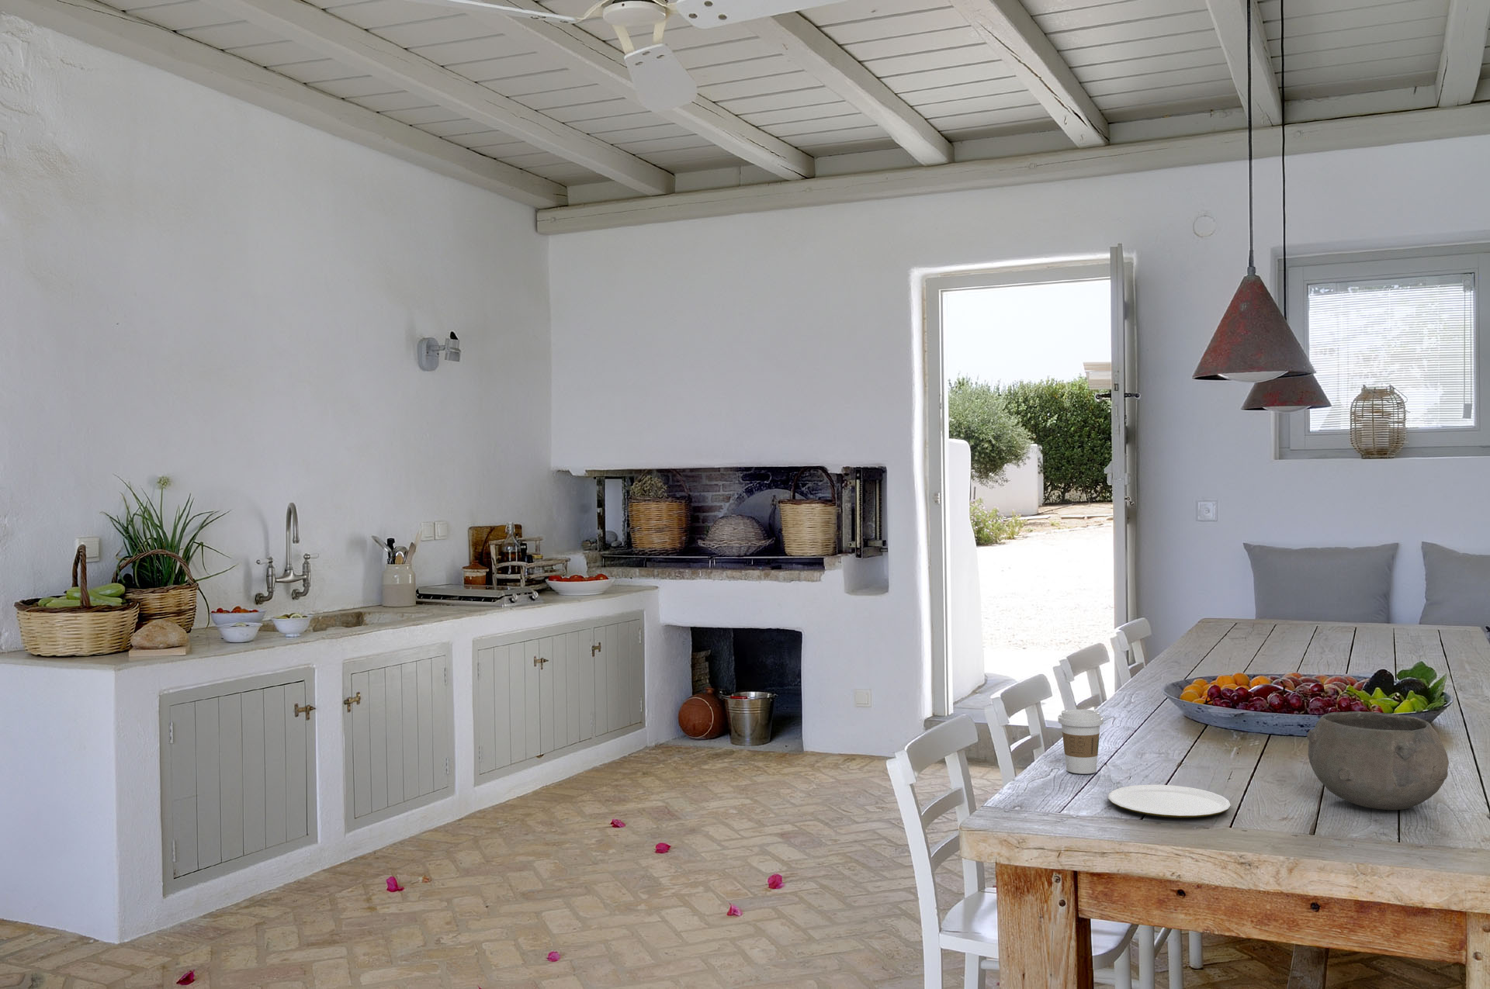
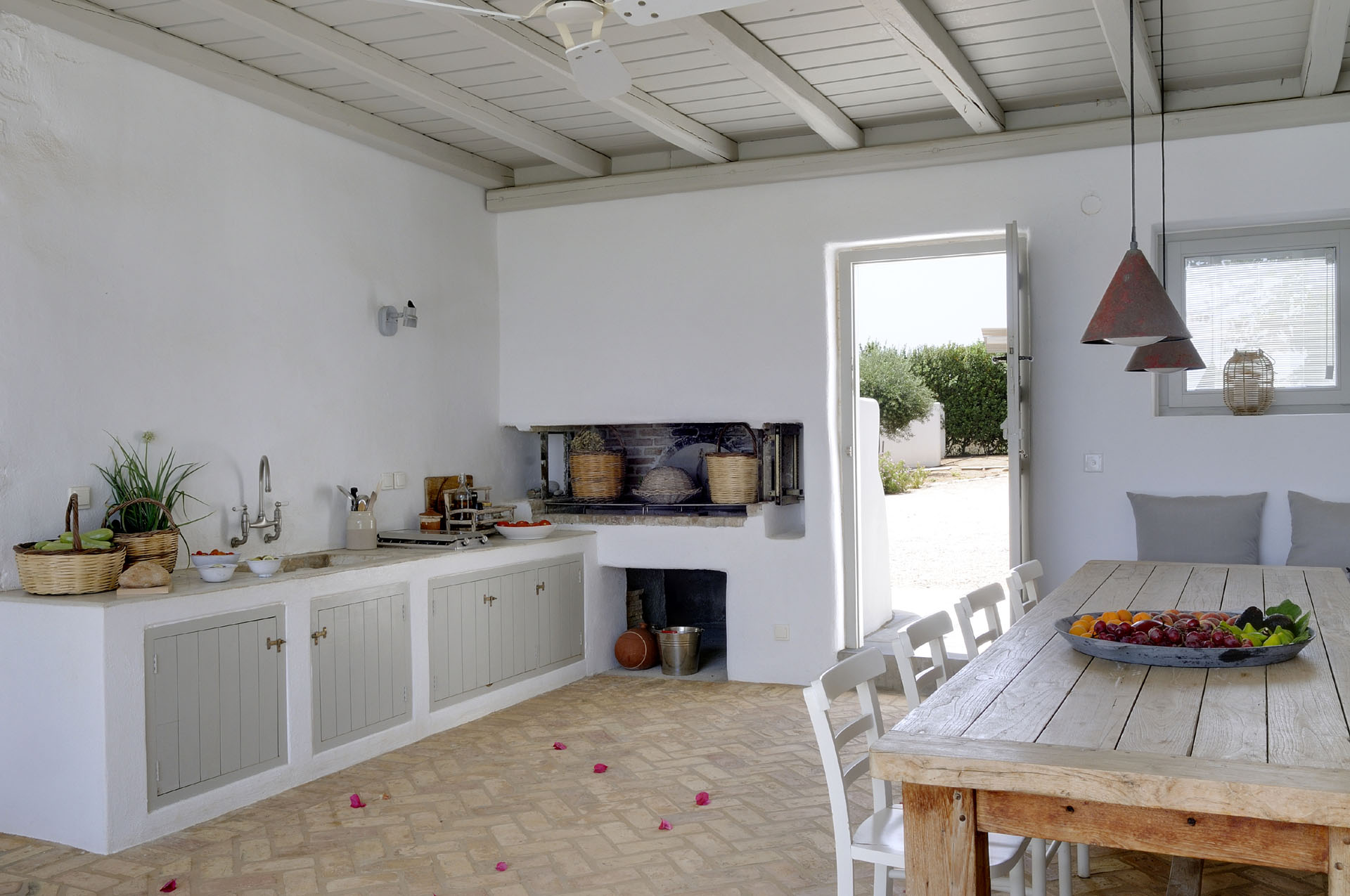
- bowl (1375, 761)
- plate (1168, 801)
- coffee cup (1081, 741)
